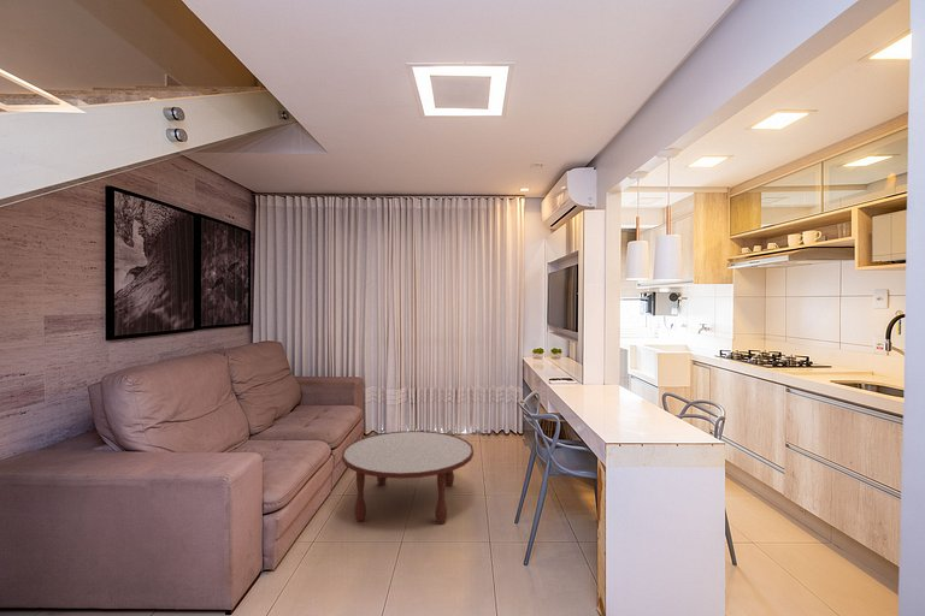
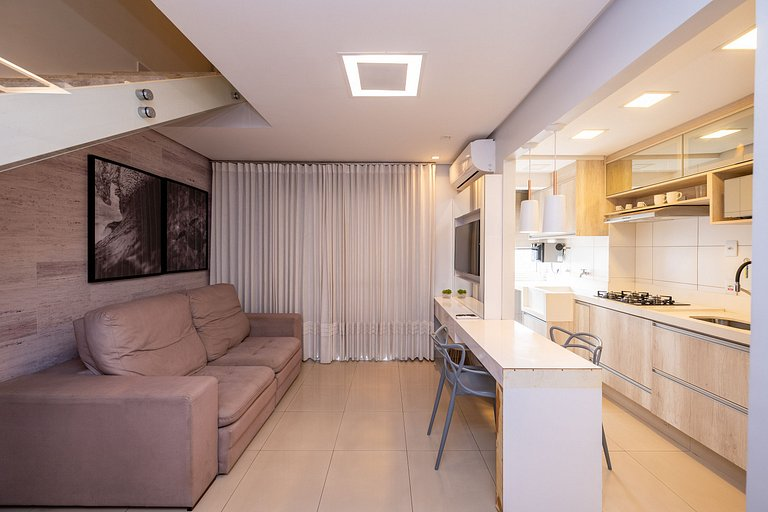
- coffee table (408, 474)
